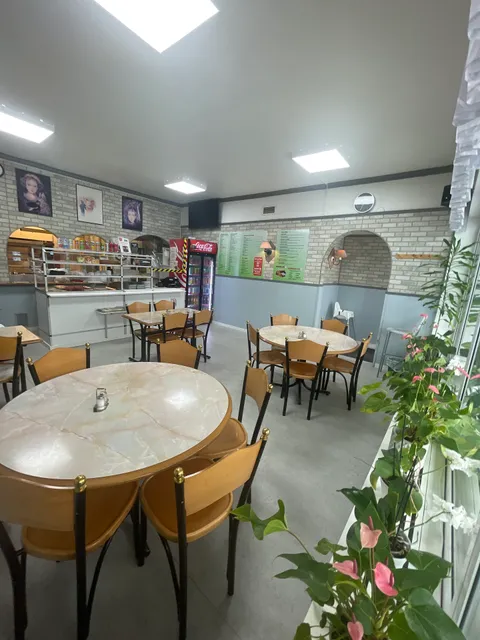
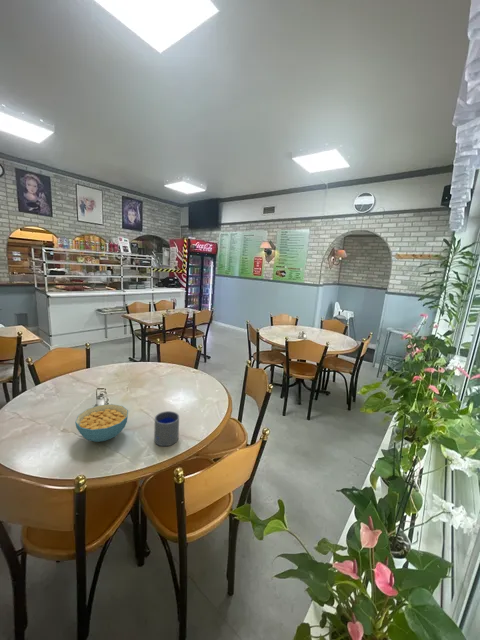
+ cereal bowl (103, 426)
+ cup (166, 428)
